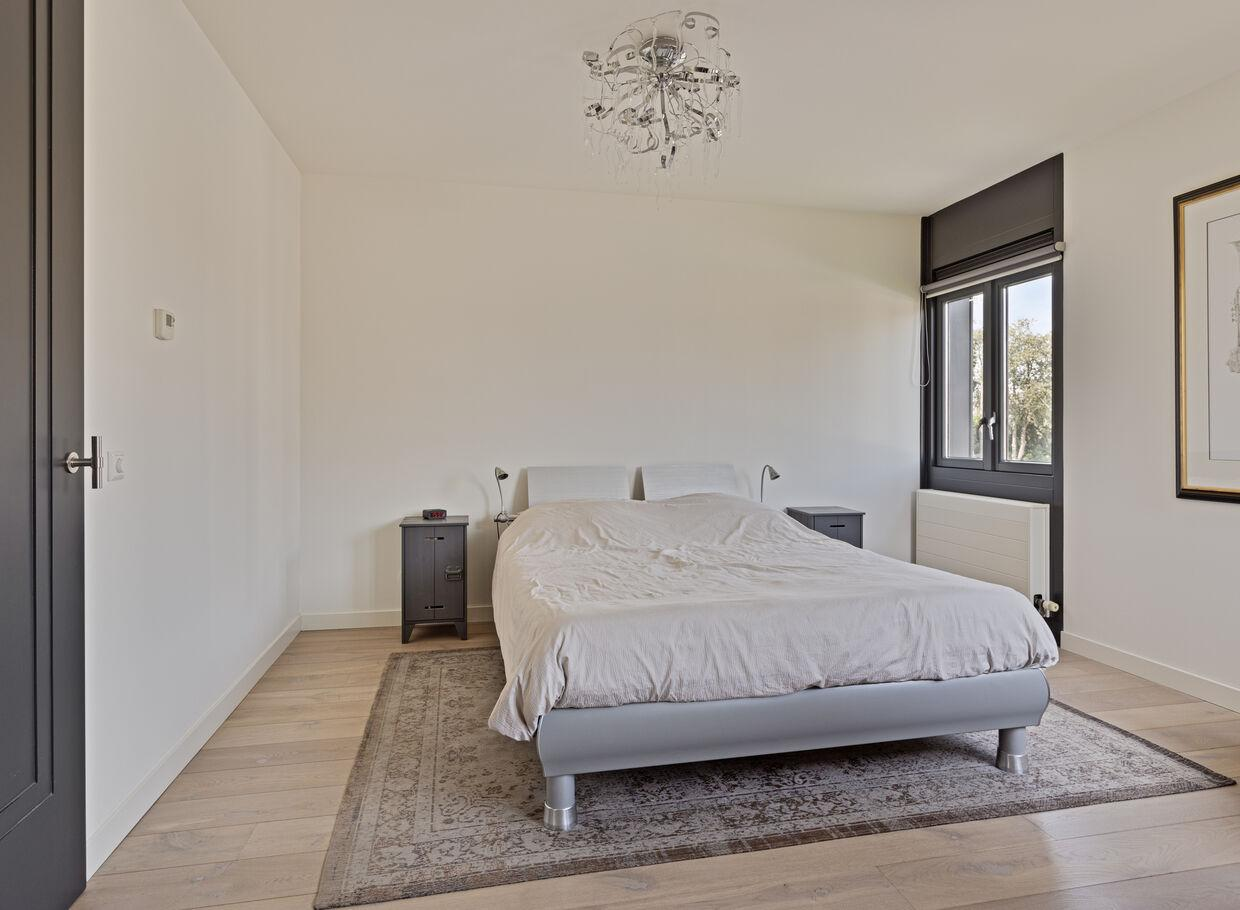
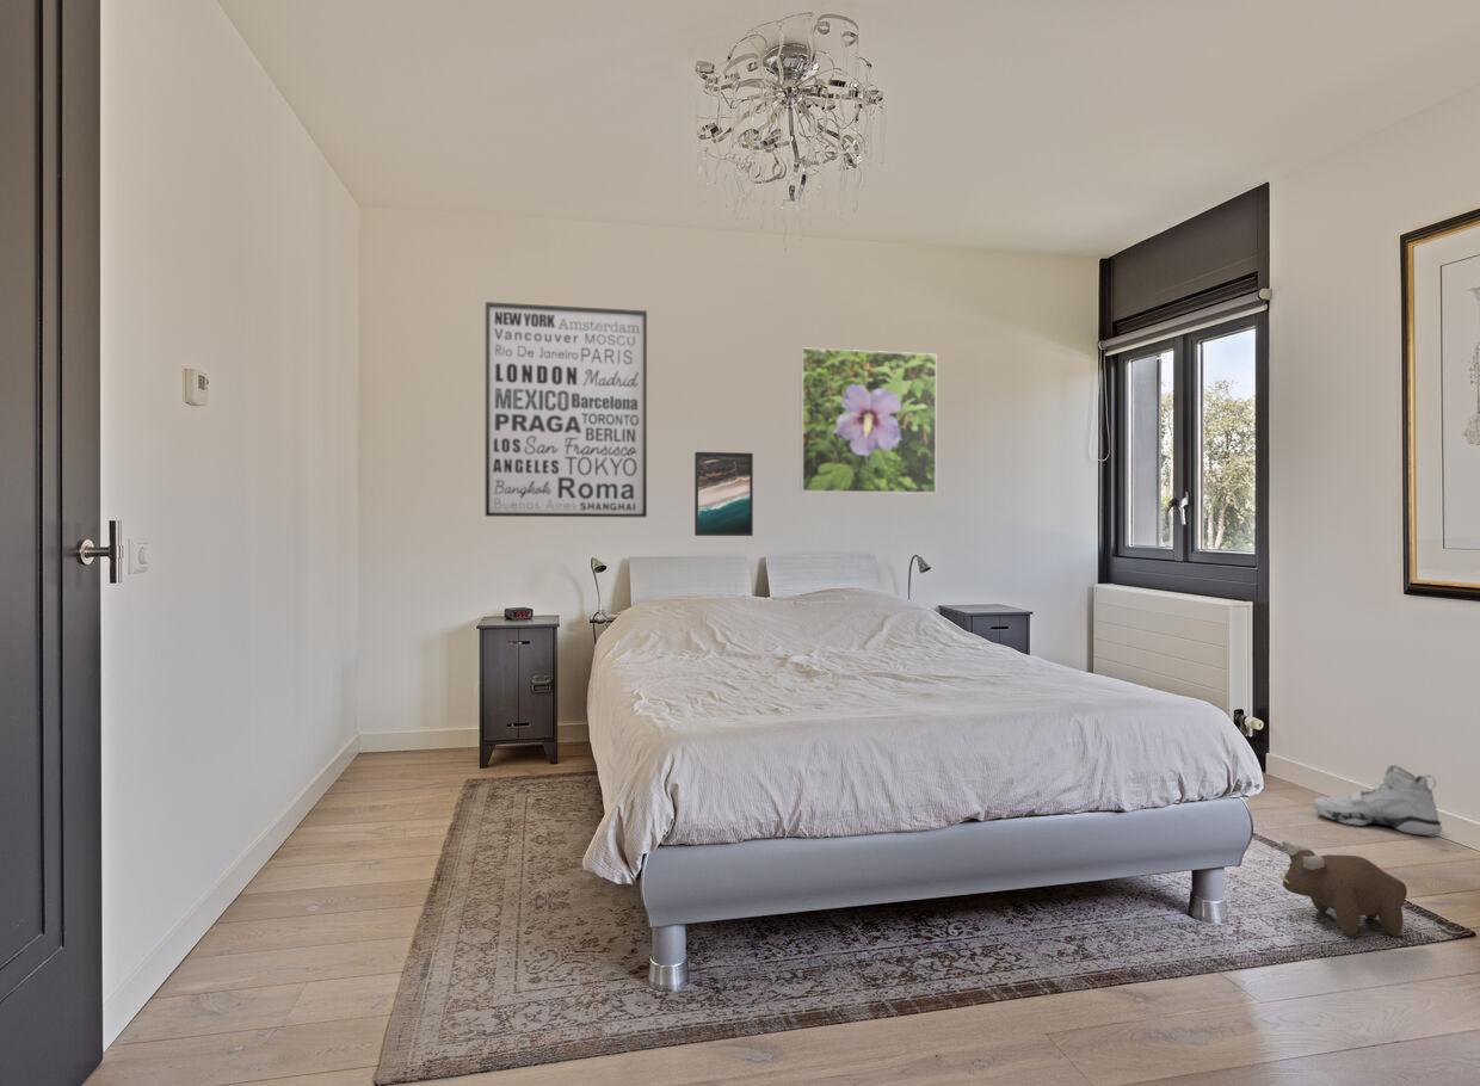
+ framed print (723, 494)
+ wall art (567, 412)
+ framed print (869, 421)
+ sneaker (1375, 795)
+ plush toy (1342, 887)
